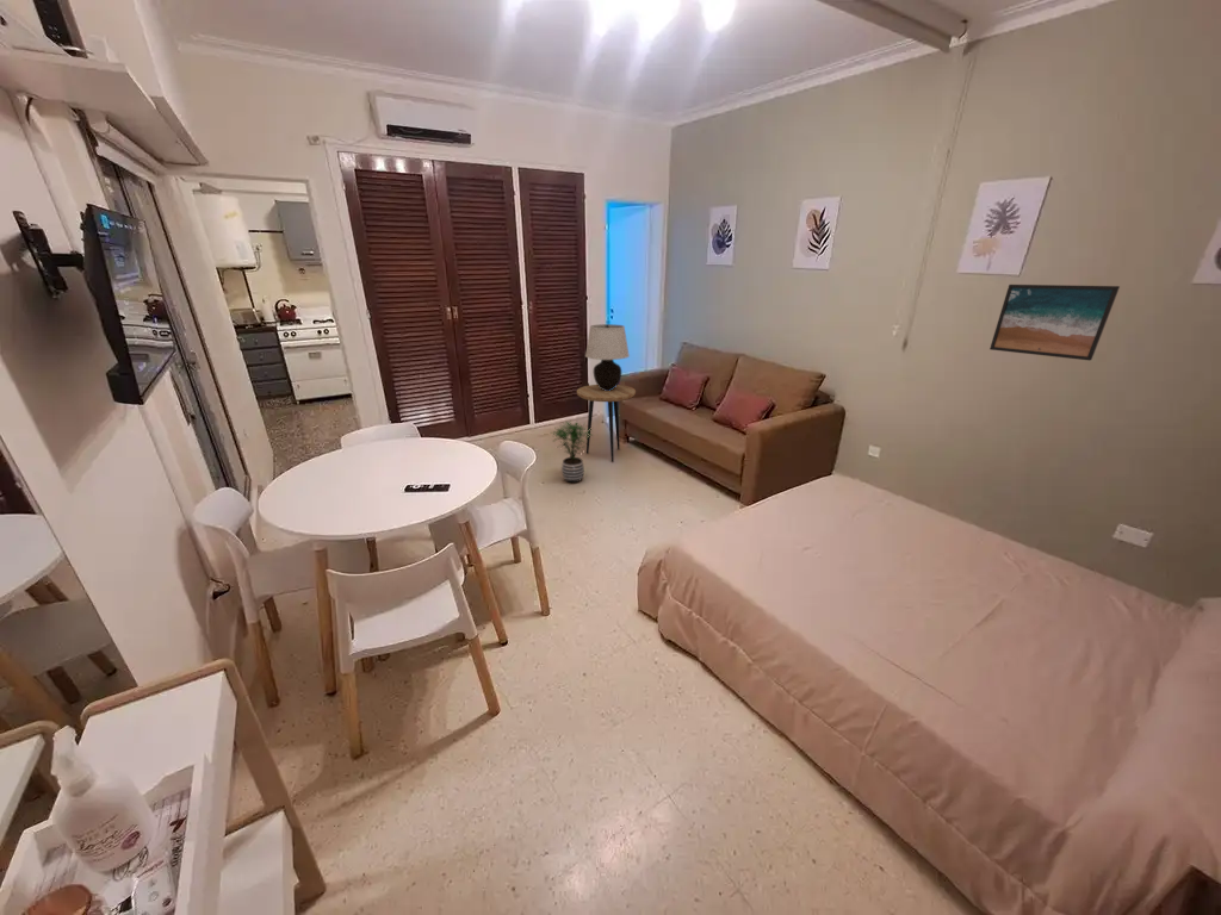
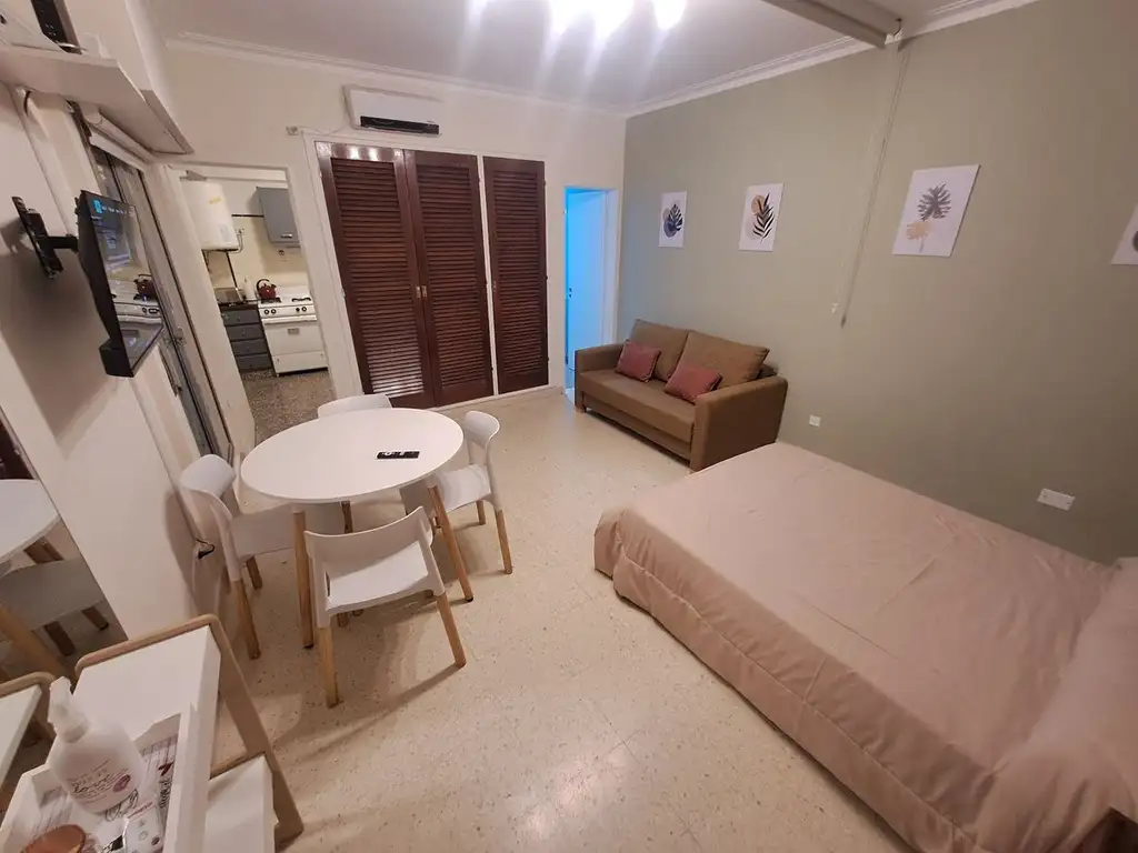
- side table (609, 423)
- potted plant (570, 452)
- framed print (1048, 320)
- table lamp (607, 357)
